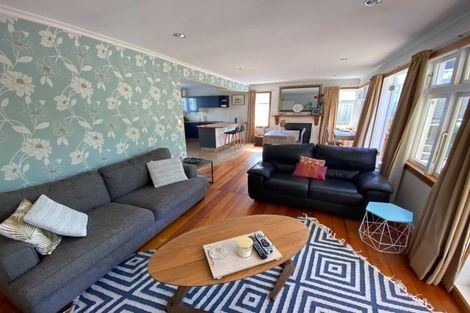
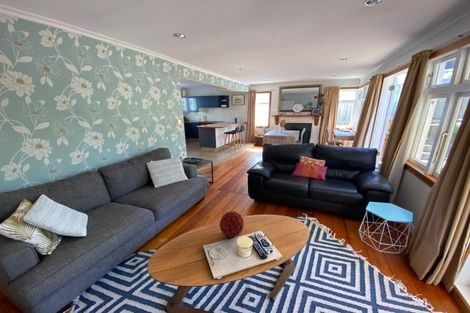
+ decorative orb (231, 223)
